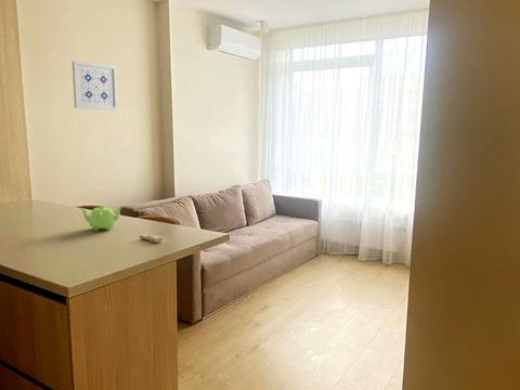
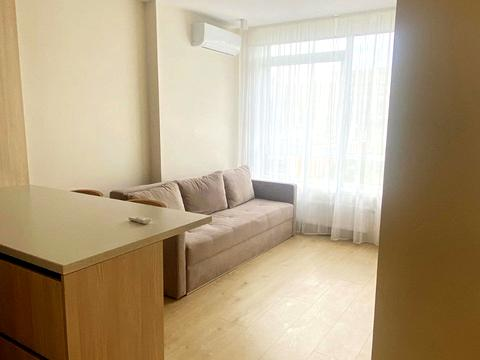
- teapot (102, 217)
- wall art (95, 87)
